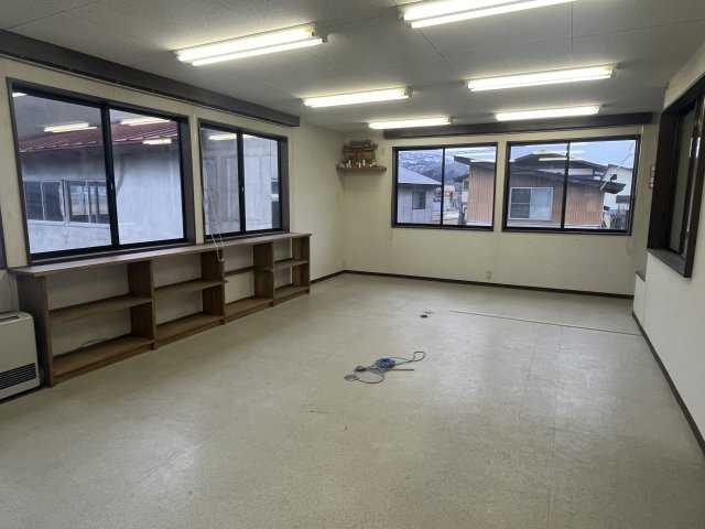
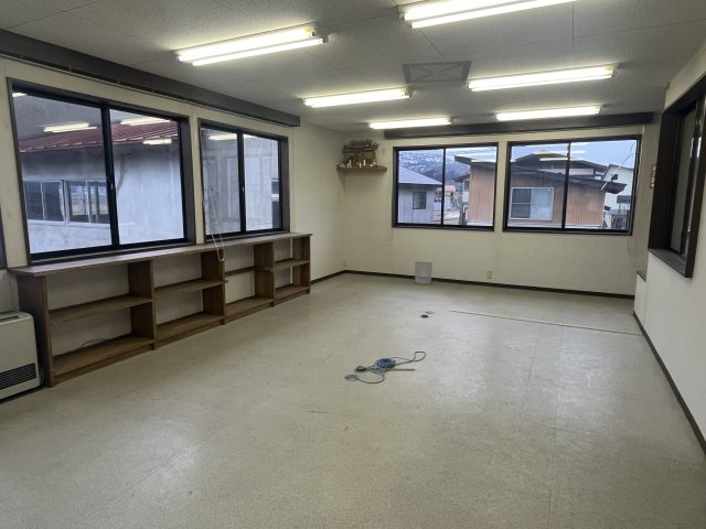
+ ceiling vent (436, 73)
+ waste bin (424, 272)
